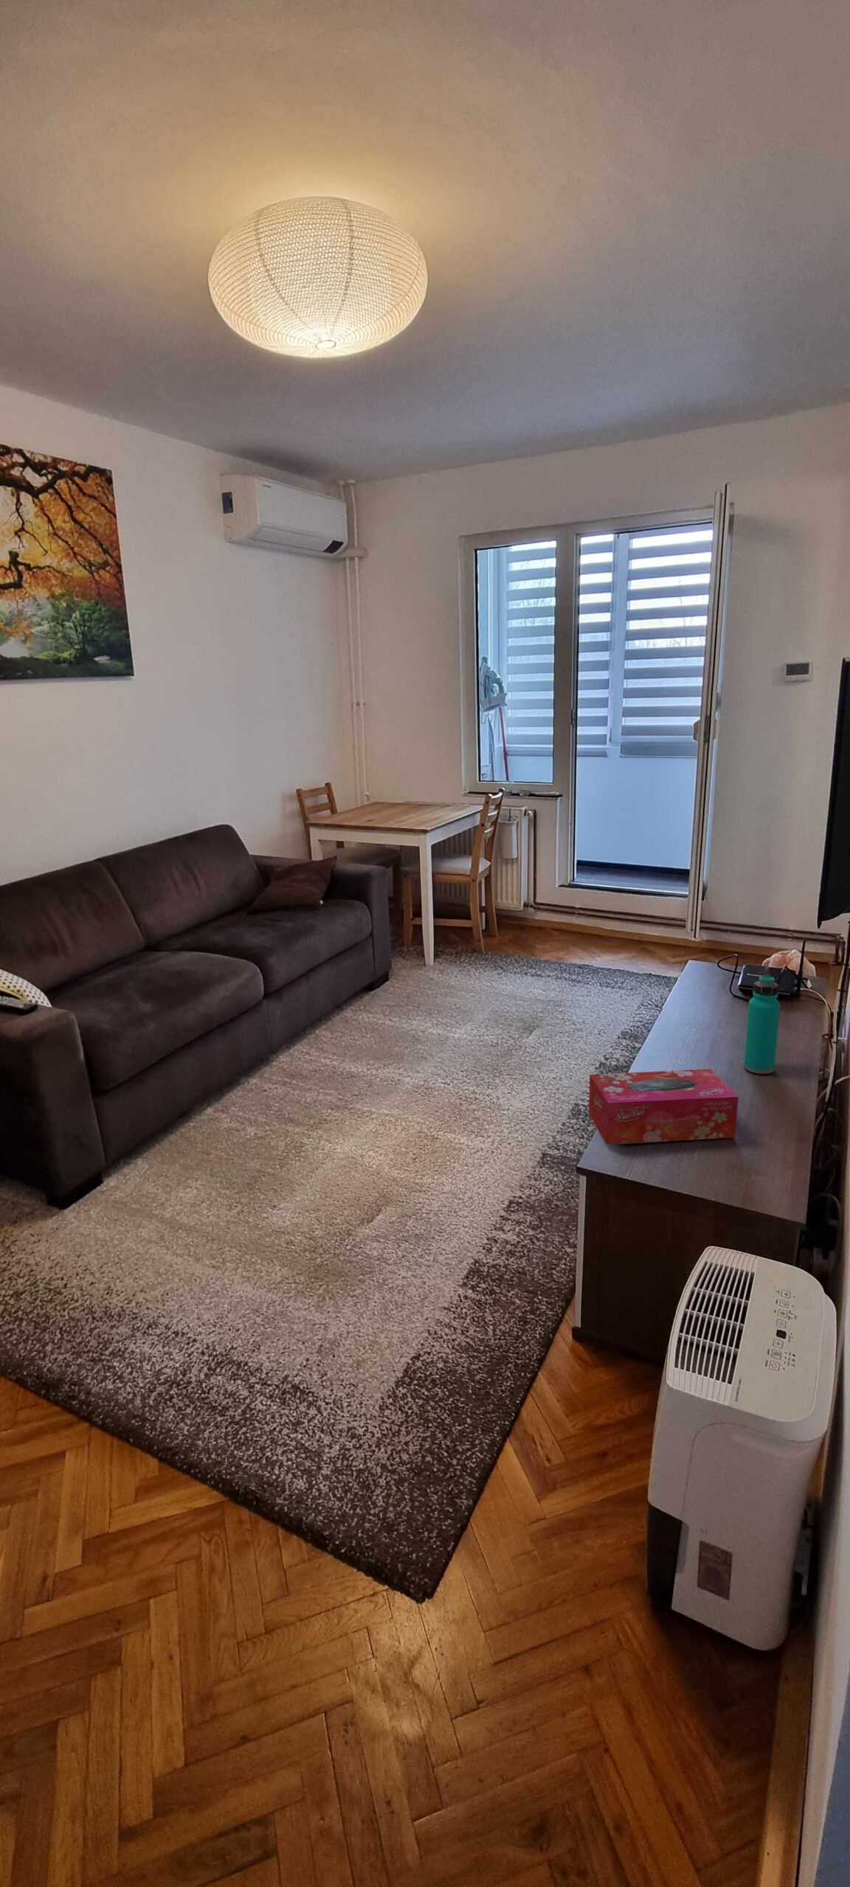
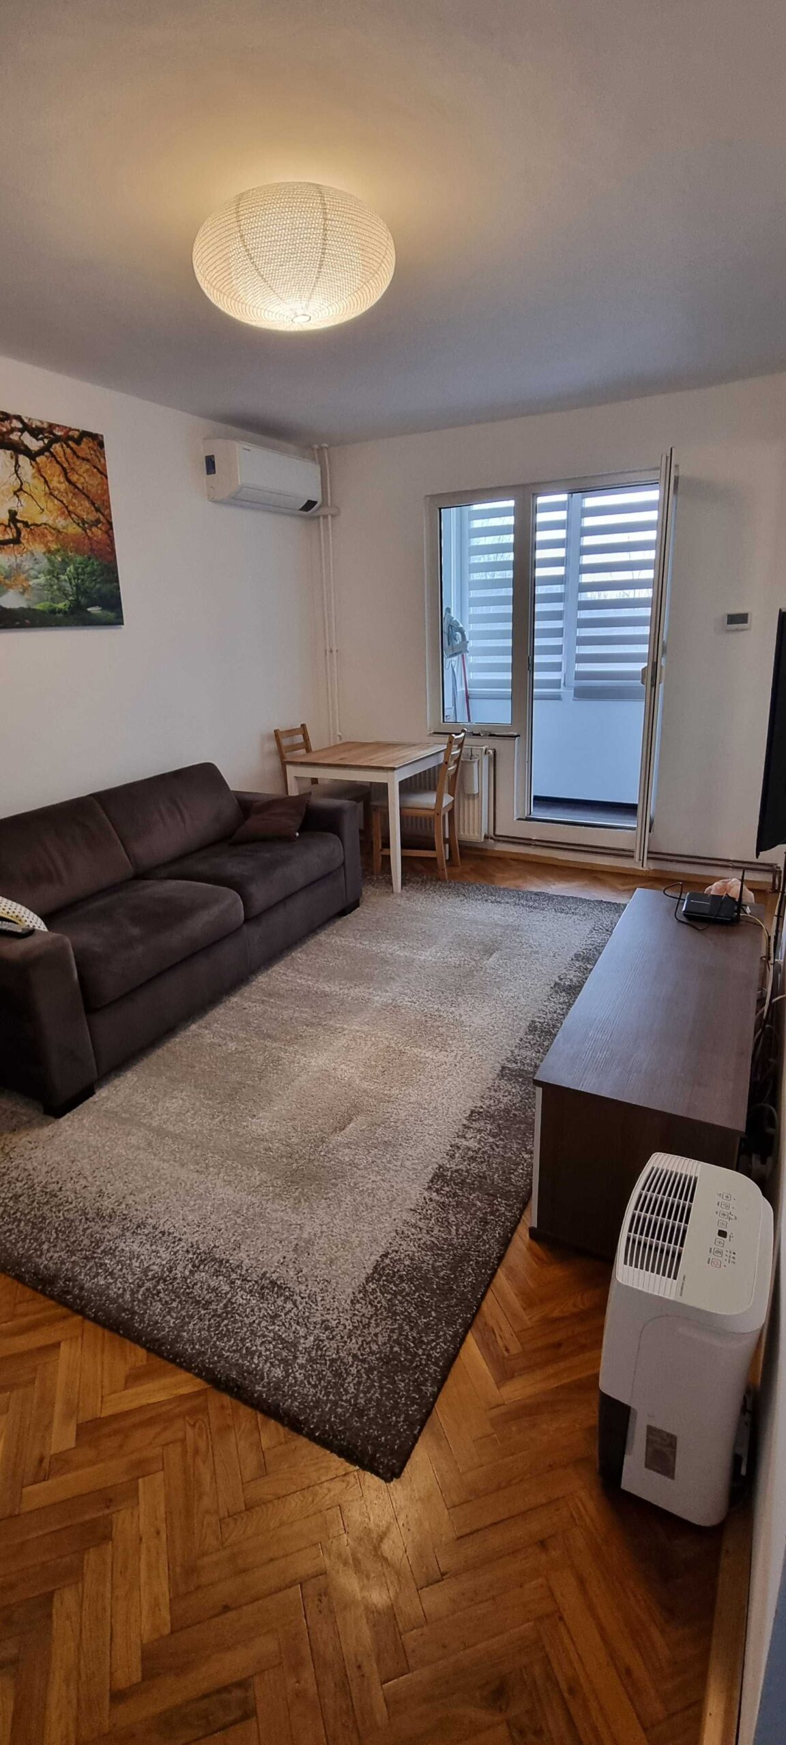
- water bottle (762, 1023)
- tissue box (660, 1105)
